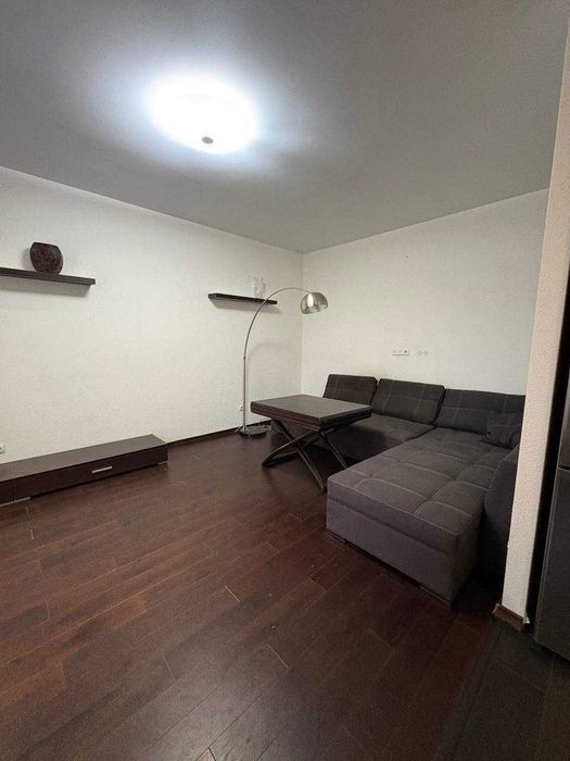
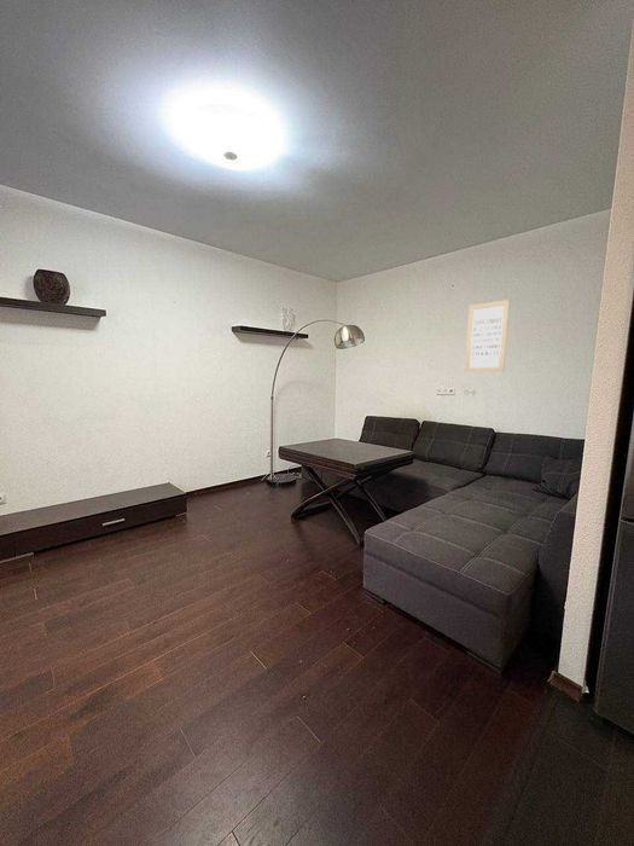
+ wall art (485, 337)
